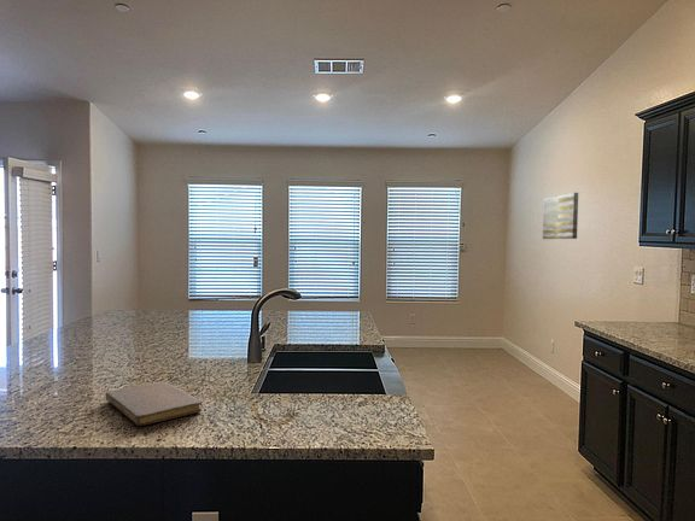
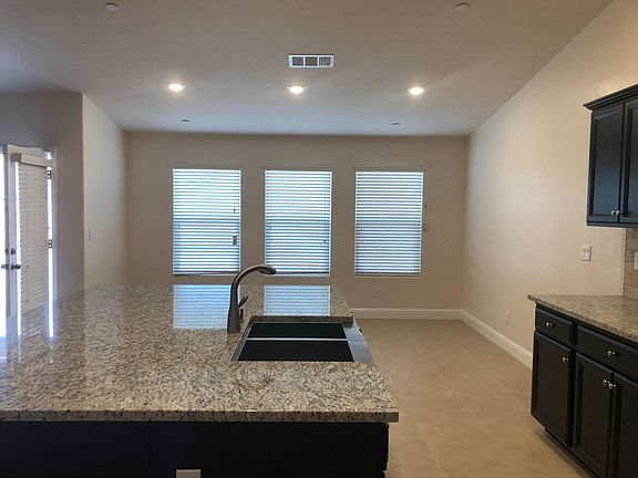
- notebook (152, 400)
- wall art (559, 217)
